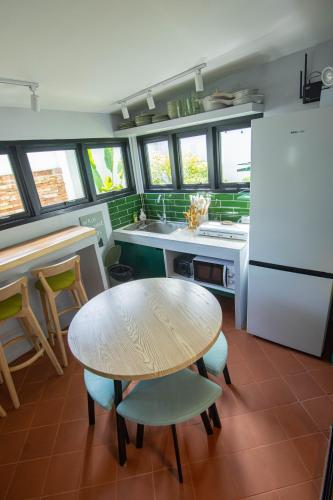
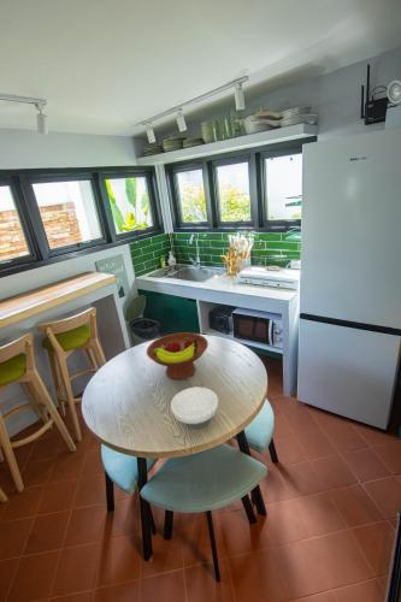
+ bowl (195, 411)
+ fruit bowl (178, 354)
